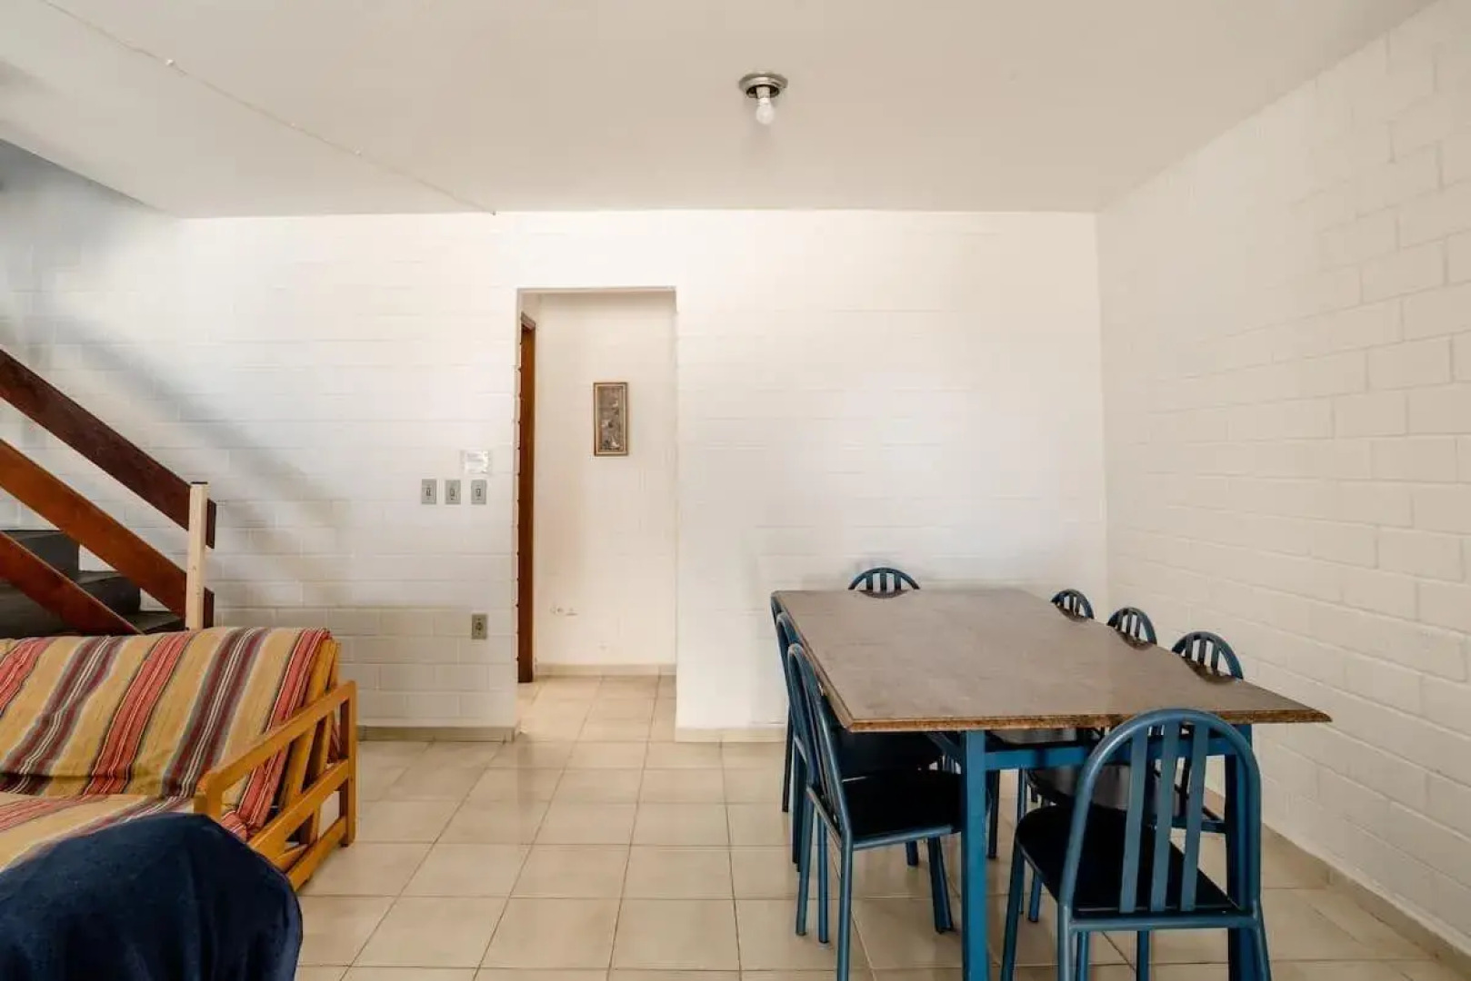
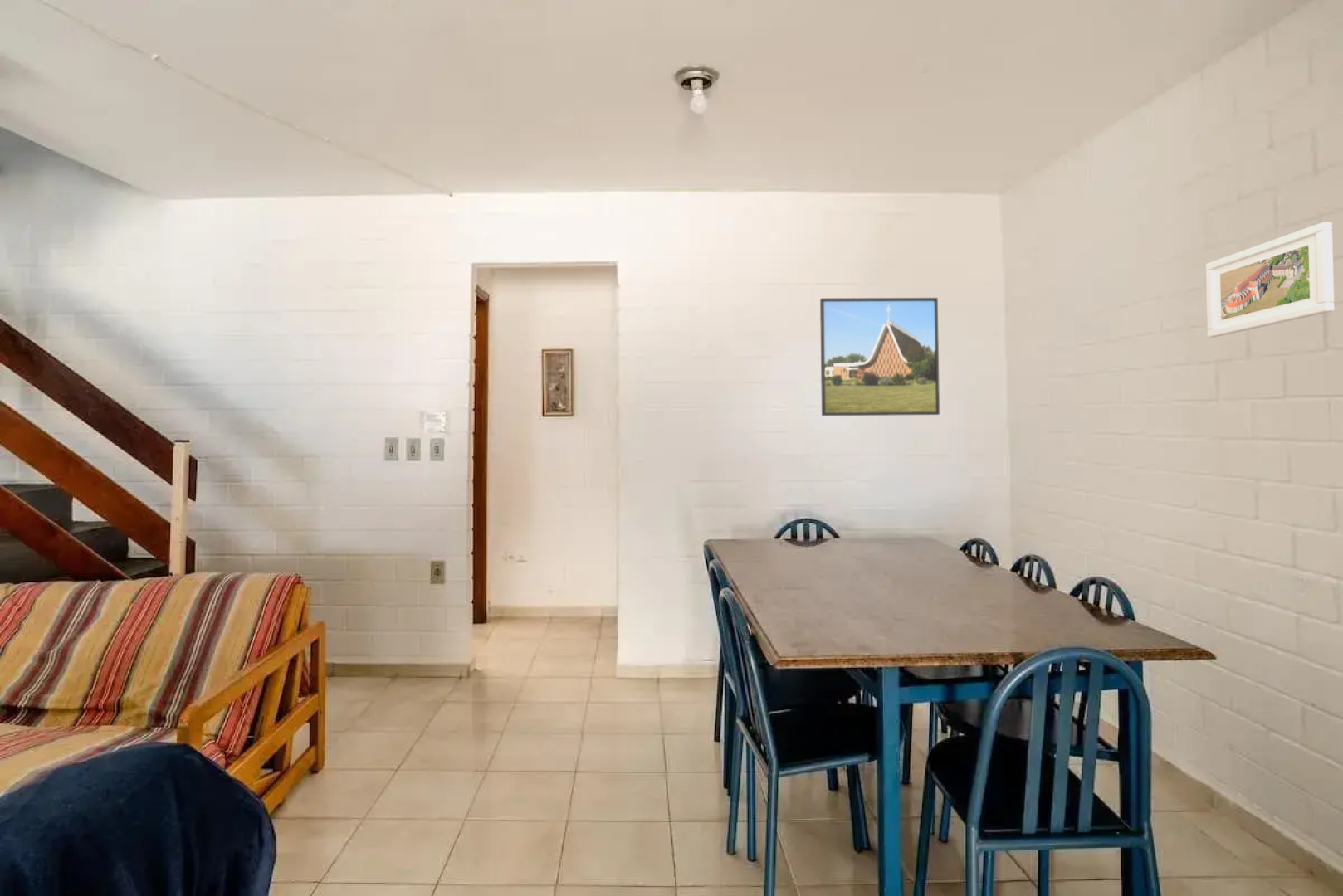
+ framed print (1263, 285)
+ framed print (879, 356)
